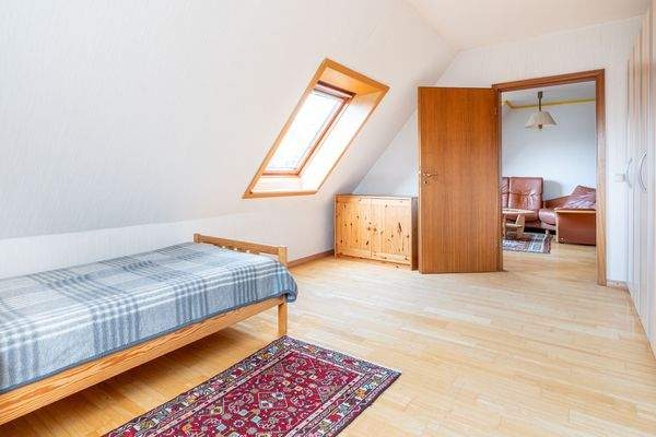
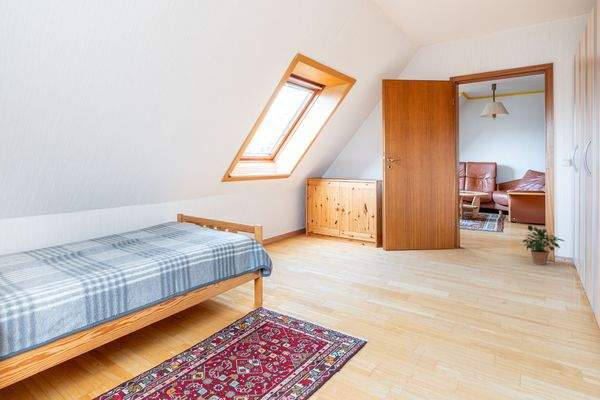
+ potted plant (543, 244)
